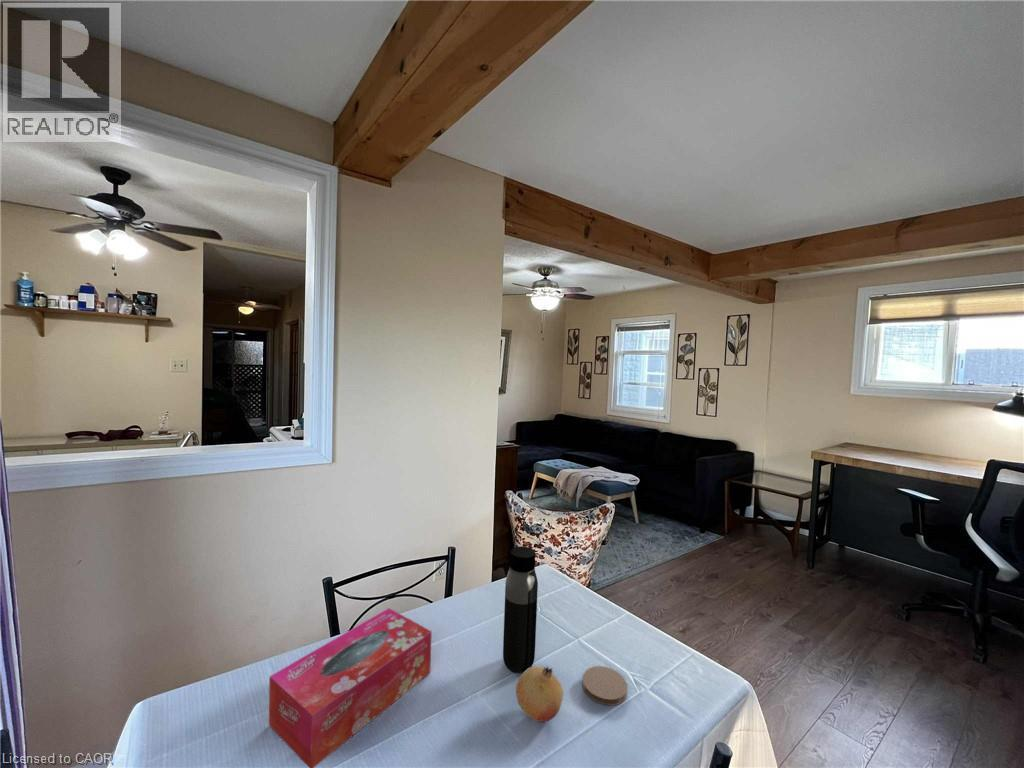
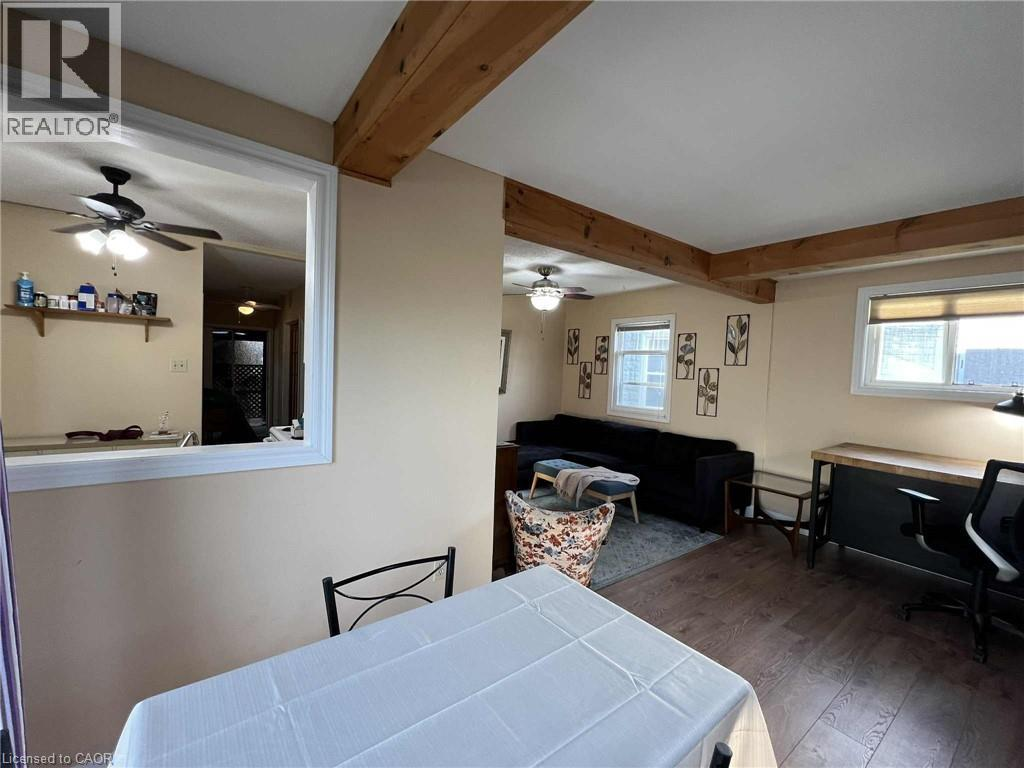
- tissue box (357, 674)
- fruit (539, 690)
- coaster (604, 684)
- water bottle (520, 607)
